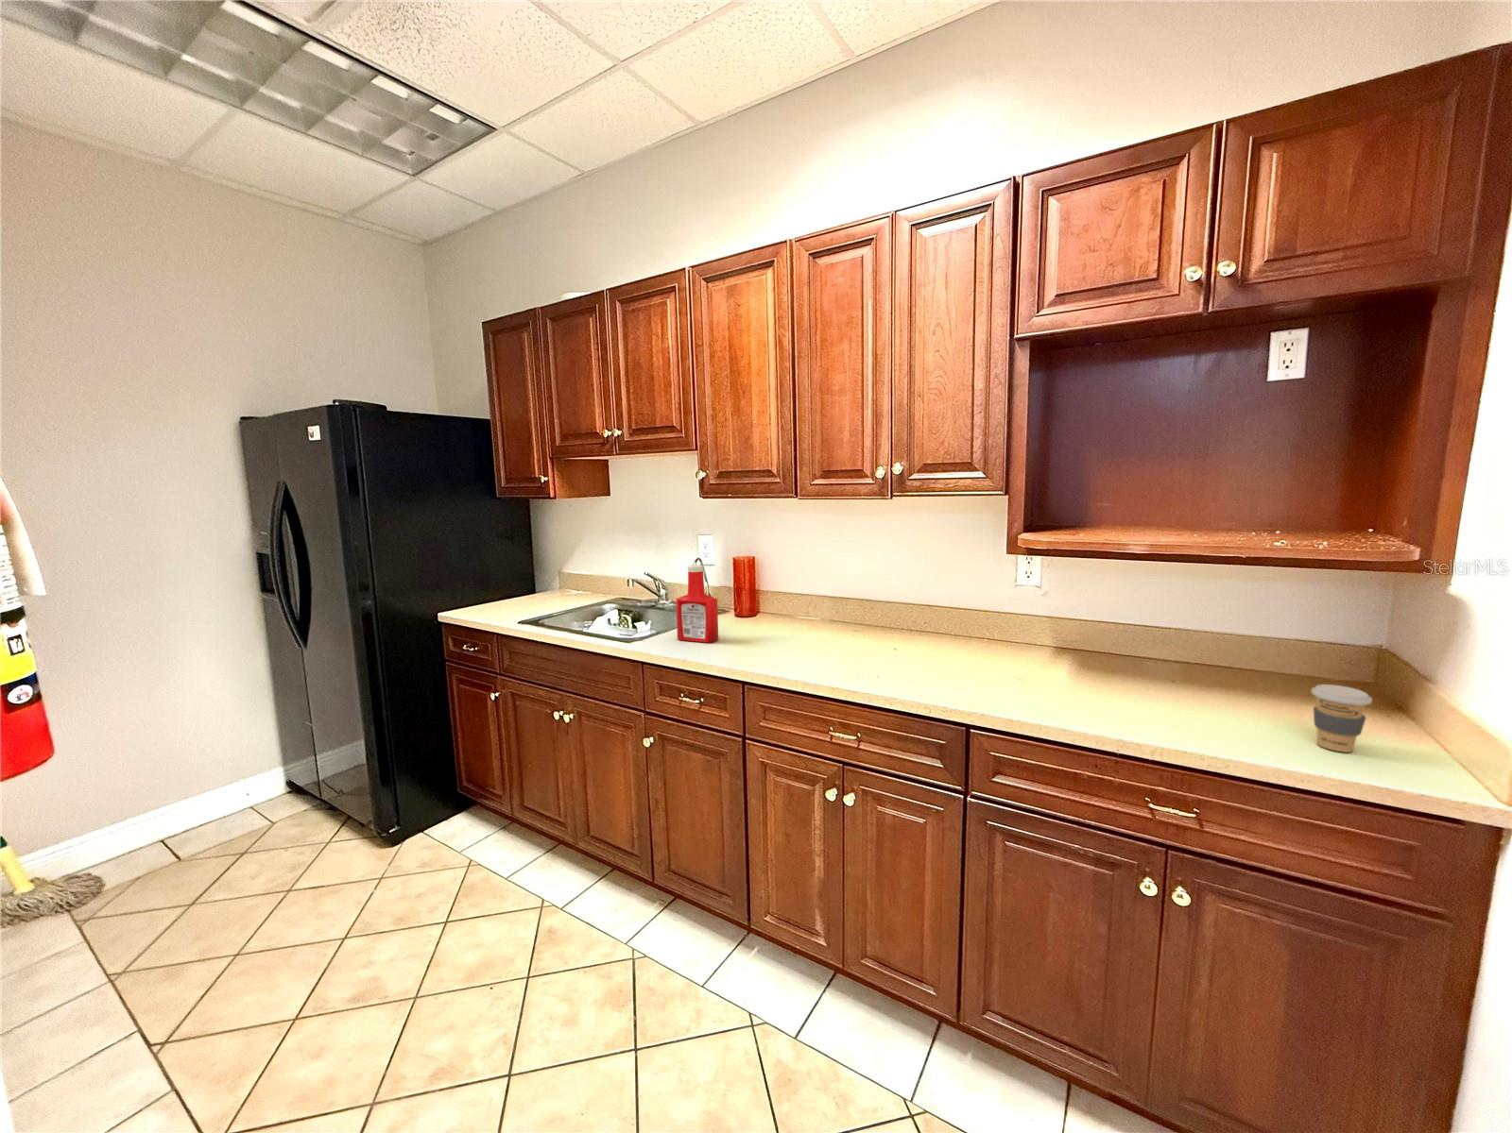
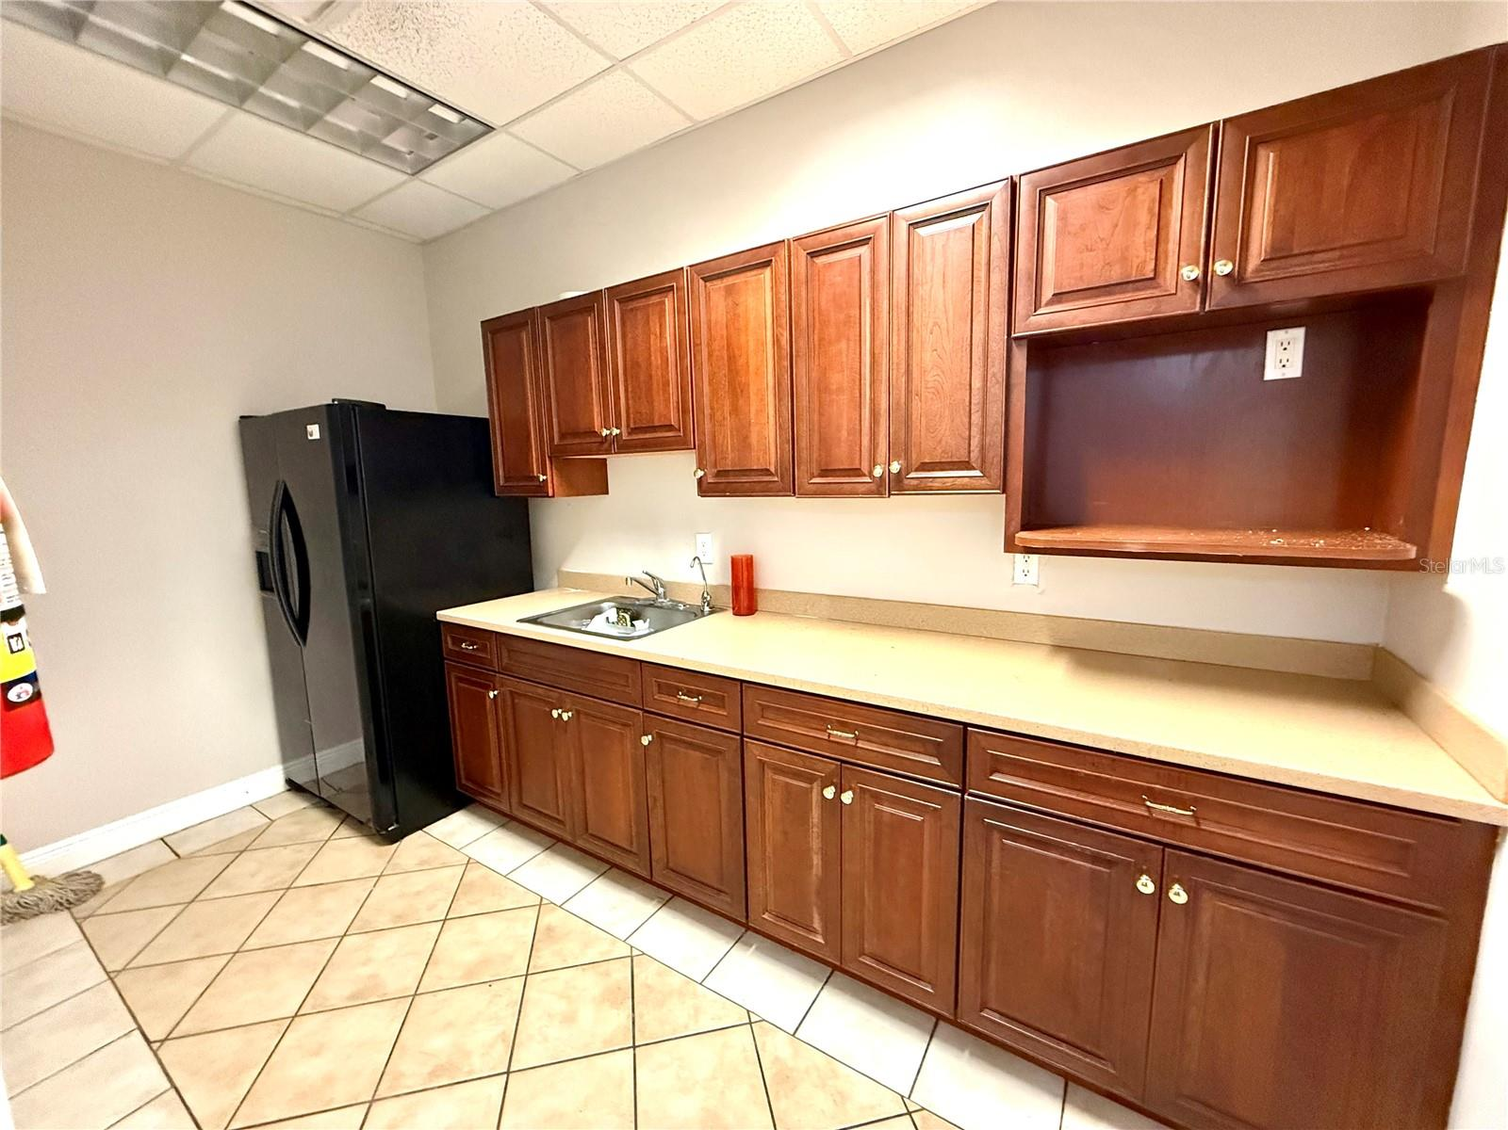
- coffee cup (1338, 719)
- soap bottle (696, 602)
